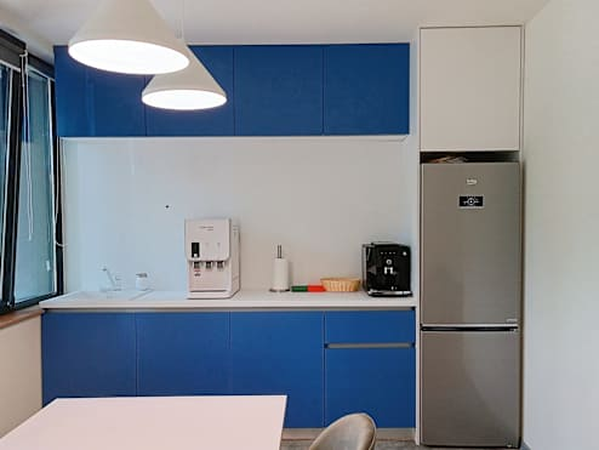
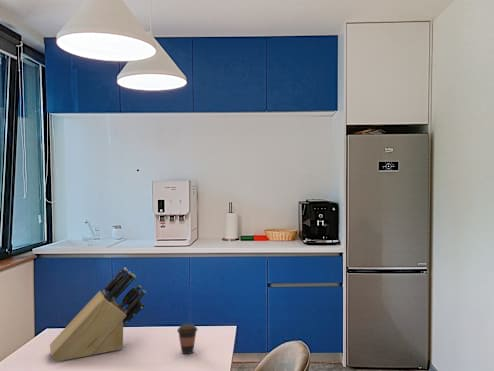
+ coffee cup (187, 339)
+ knife block (99, 310)
